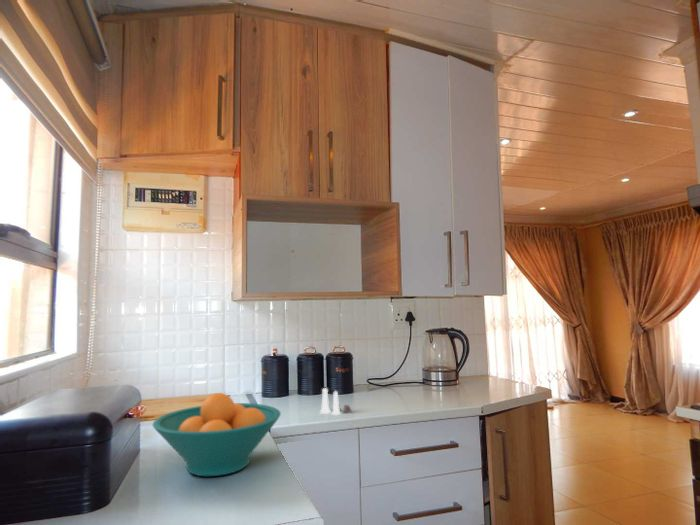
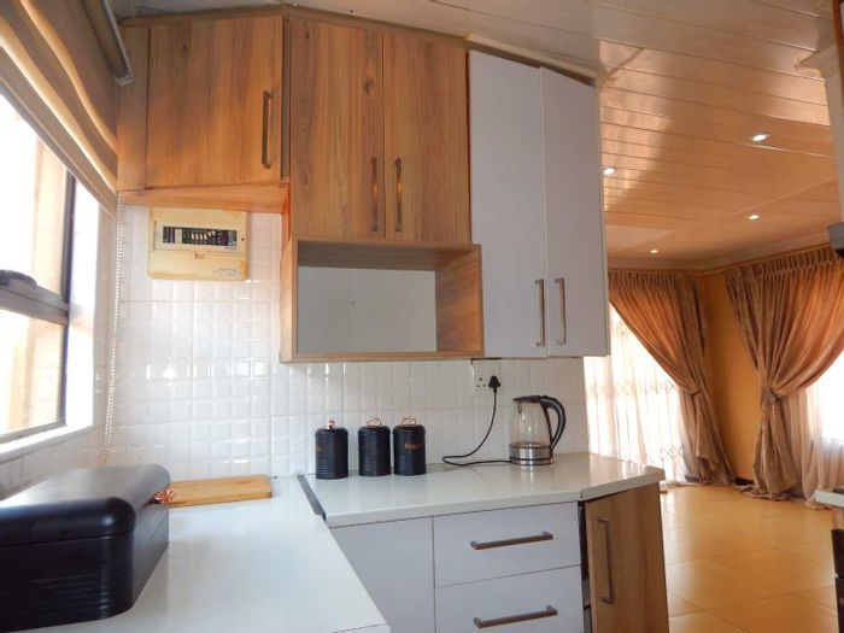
- salt and pepper shaker set (333, 399)
- fruit bowl (219, 429)
